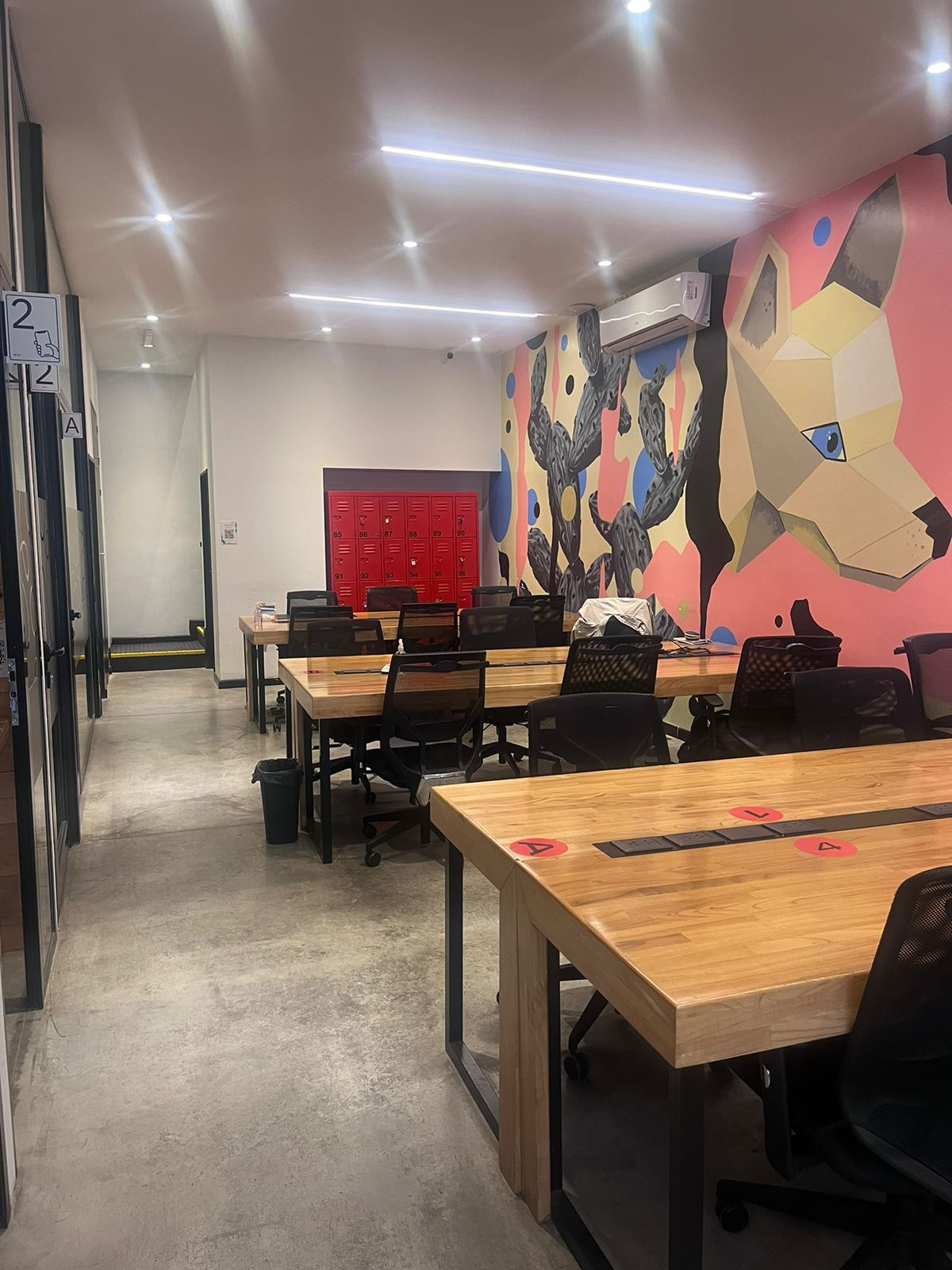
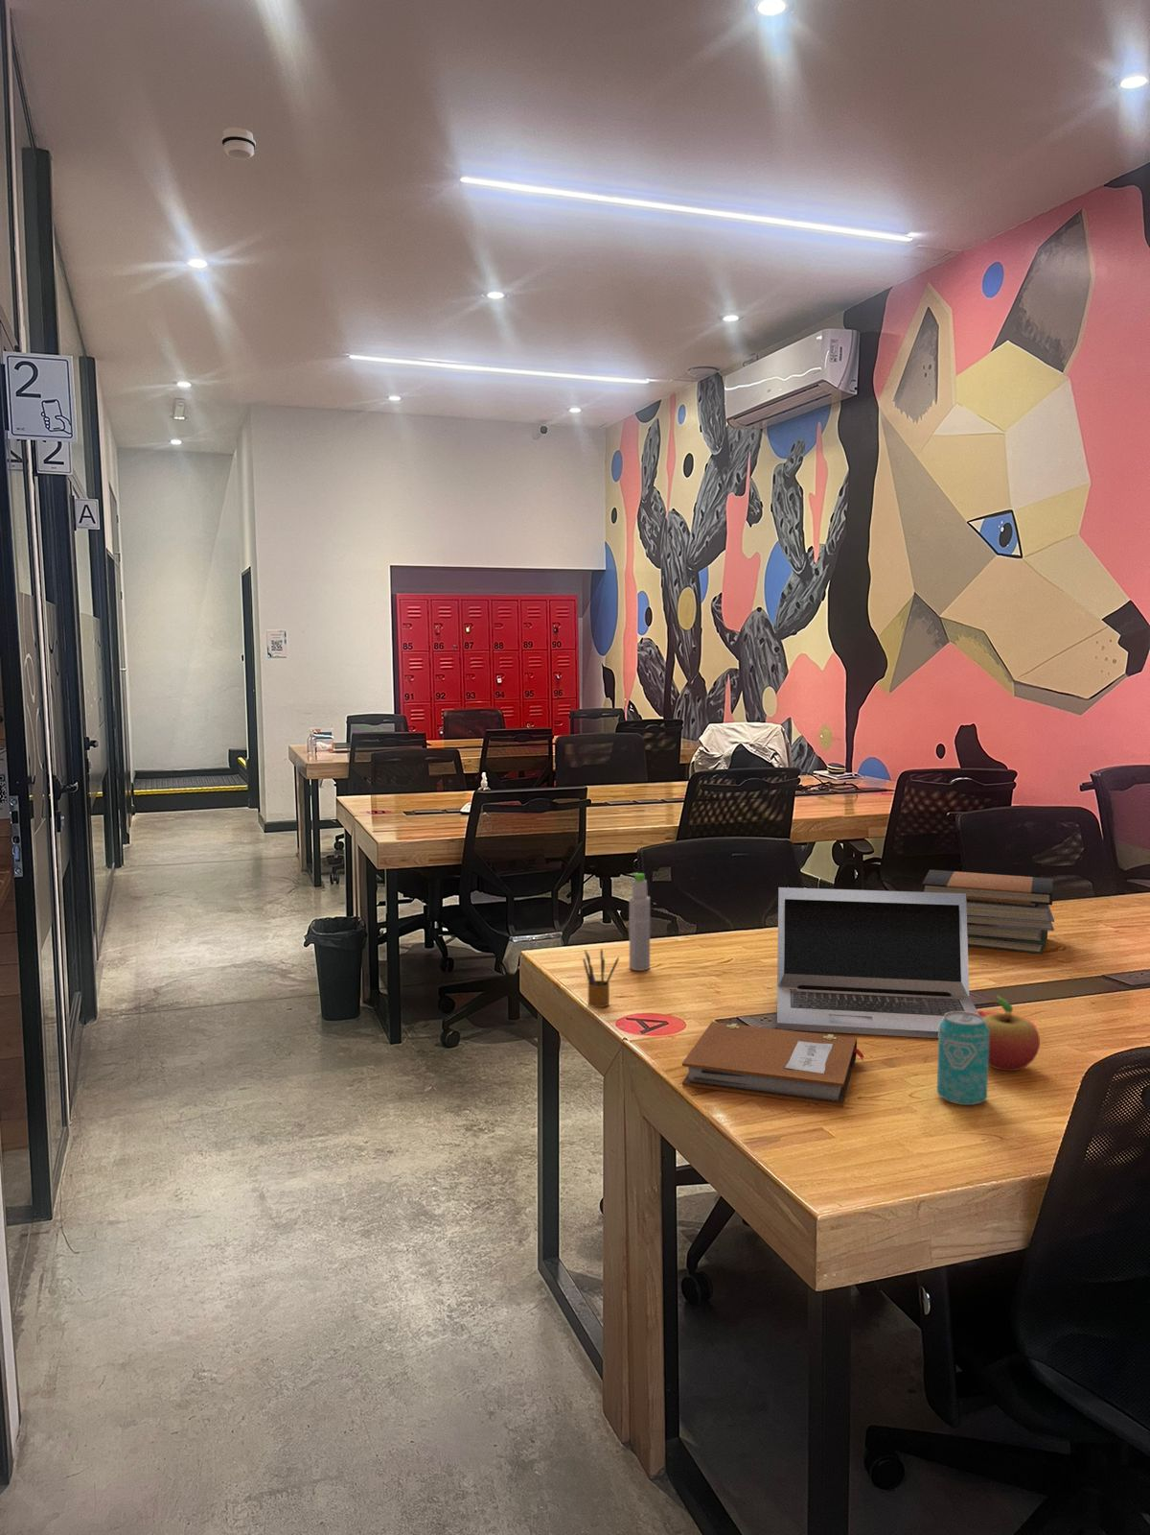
+ fruit (1005, 1035)
+ bottle (639, 921)
+ pencil box (600, 978)
+ laptop (875, 958)
+ book stack (987, 909)
+ beverage can (963, 1058)
+ smoke detector (239, 144)
+ notebook (777, 1059)
